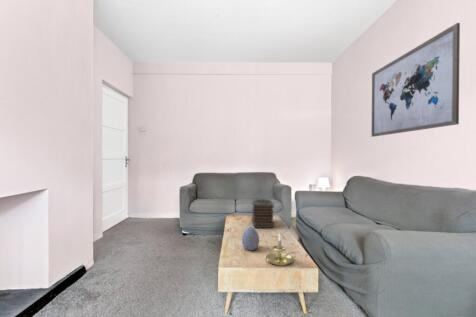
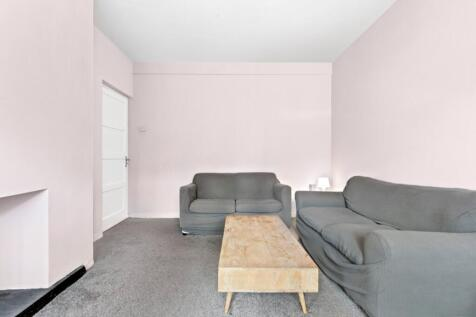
- candle holder (281, 246)
- book stack (262, 212)
- wall art (405, 92)
- decorative egg (250, 237)
